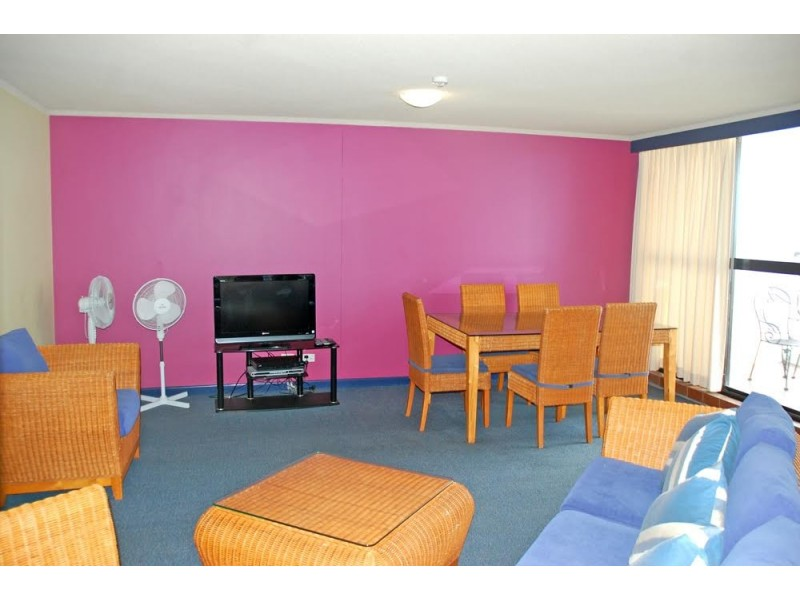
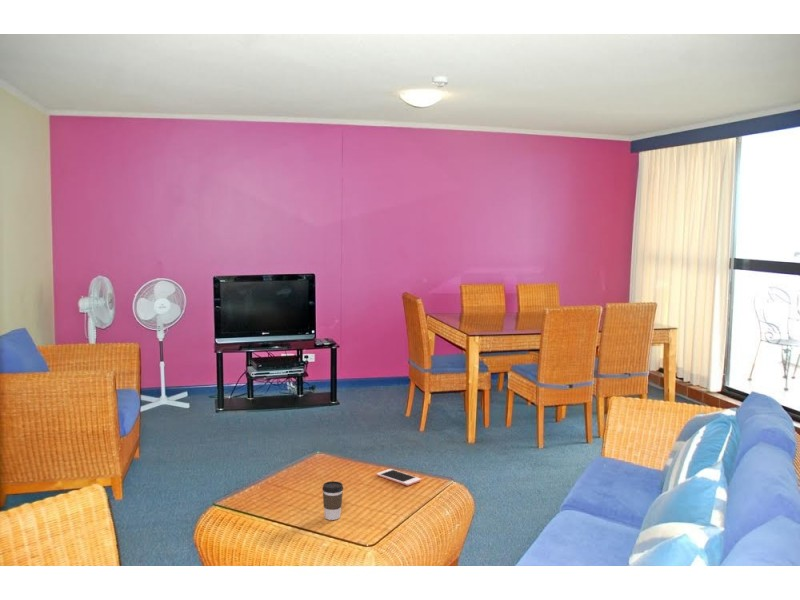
+ cell phone (398, 477)
+ coffee cup (332, 500)
